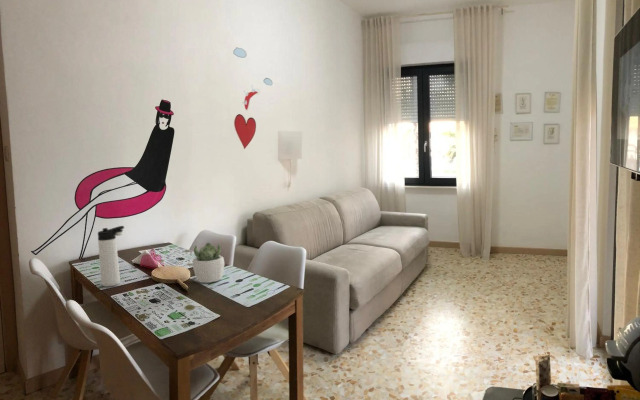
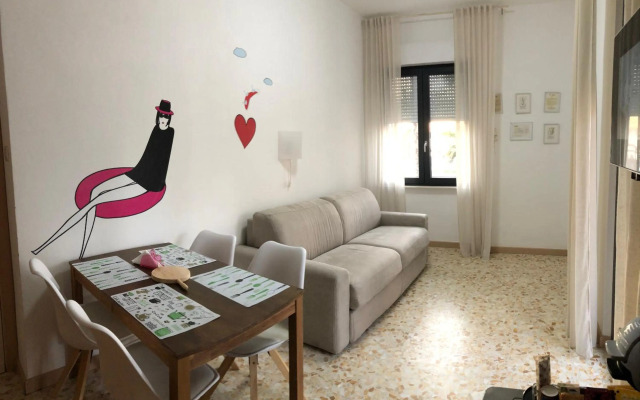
- thermos bottle (112, 255)
- succulent plant (208, 262)
